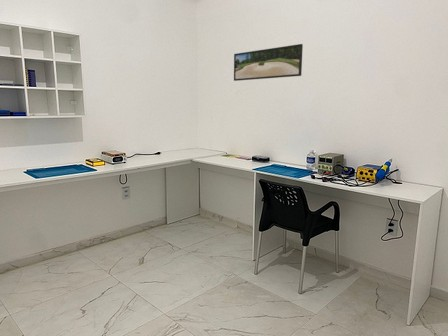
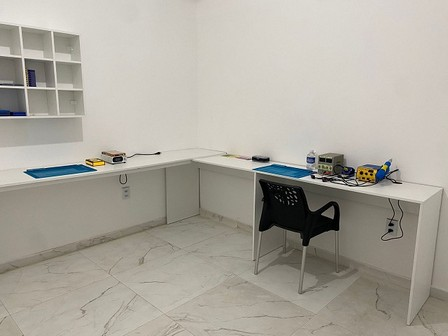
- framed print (265, 64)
